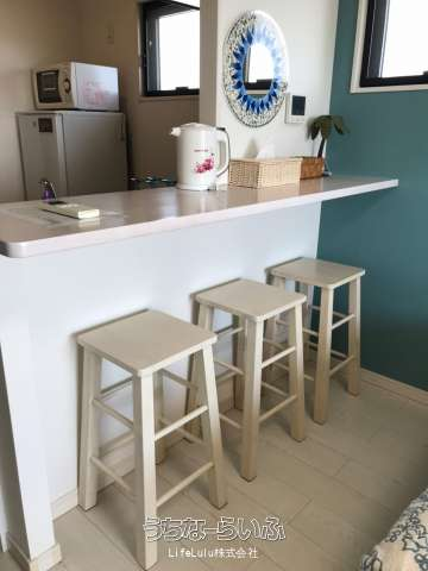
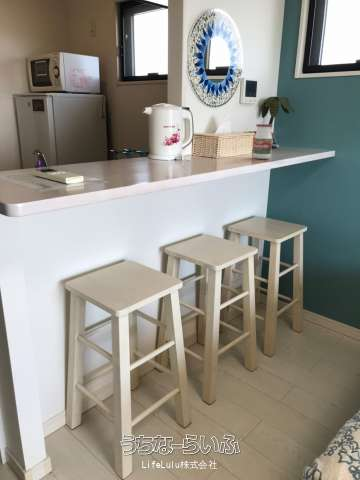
+ jar (262, 141)
